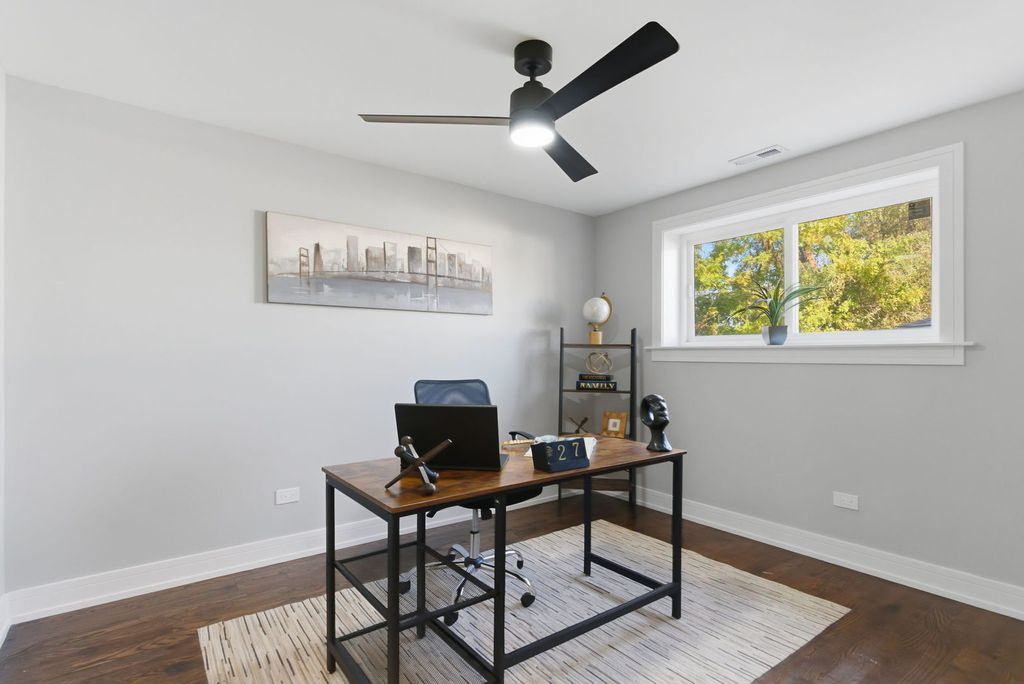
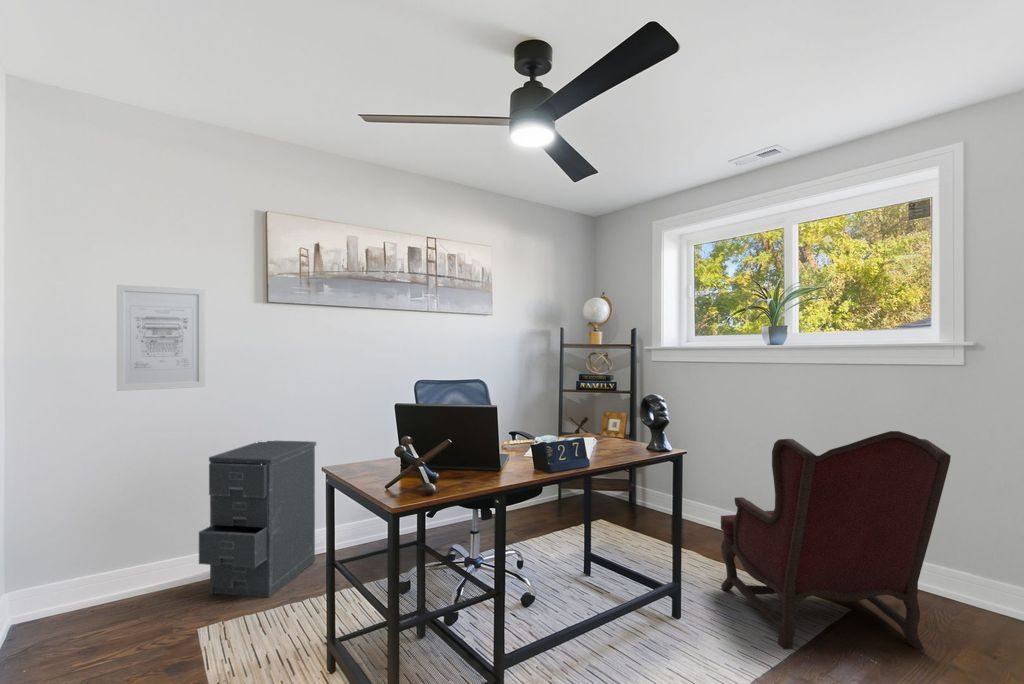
+ armchair (825, 519)
+ wall art (162, 338)
+ filing cabinet (262, 514)
